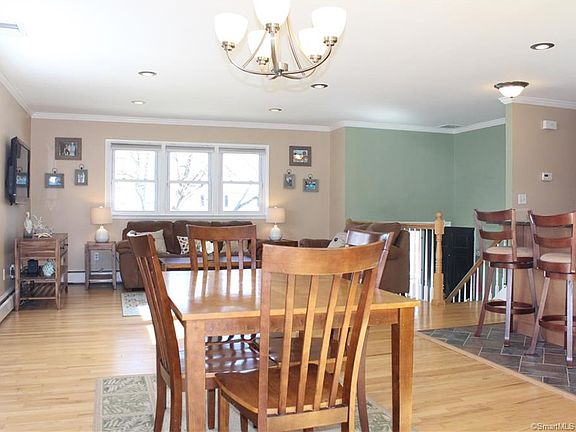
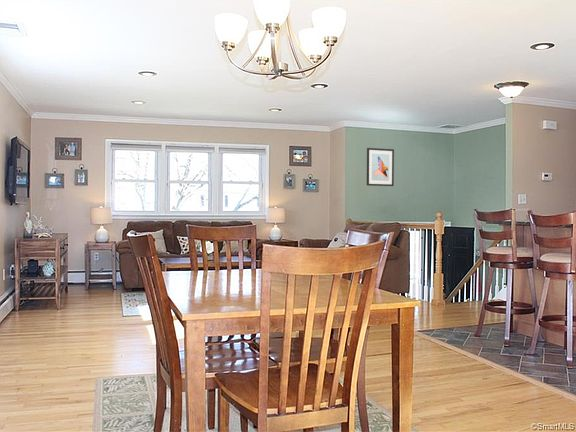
+ wall art (380, 167)
